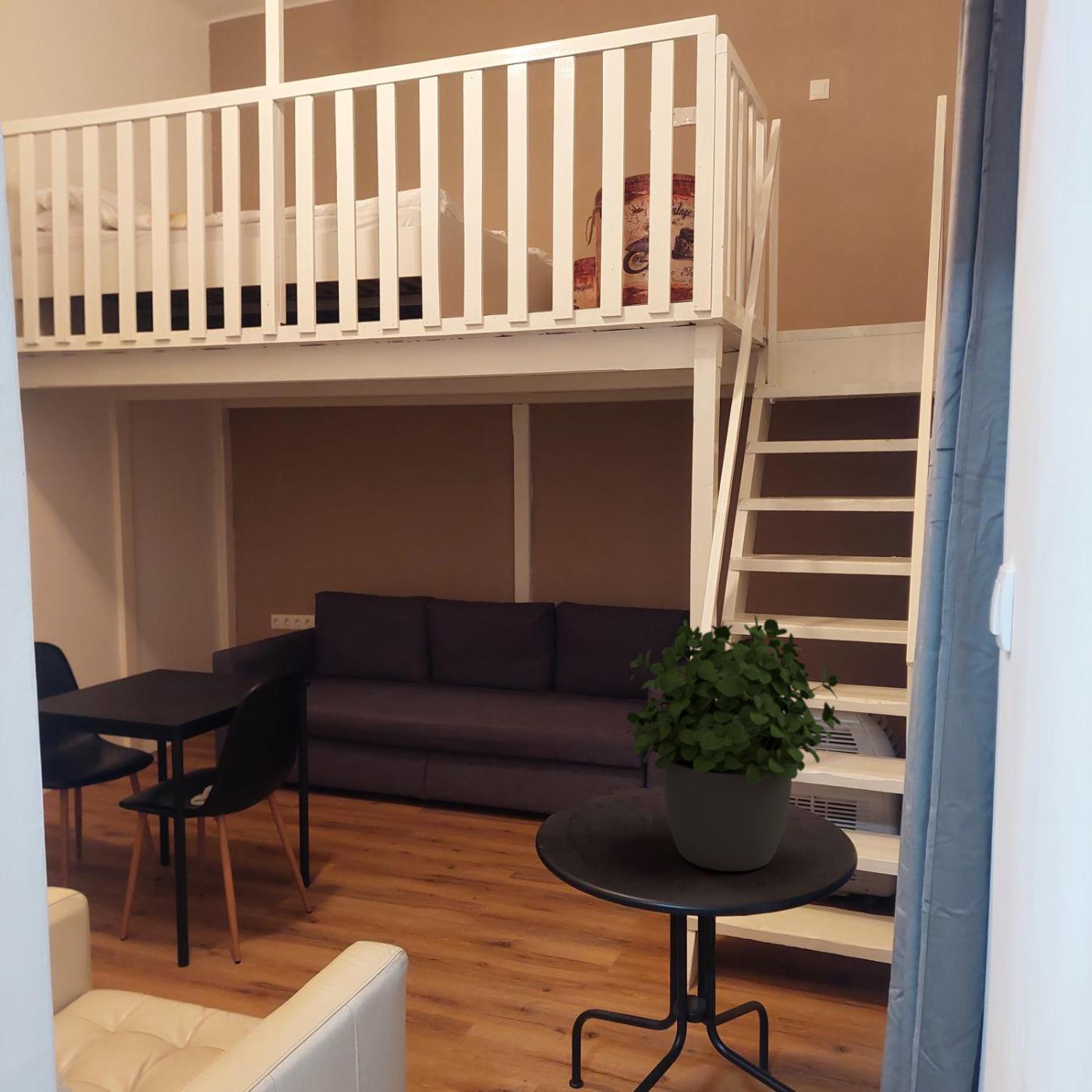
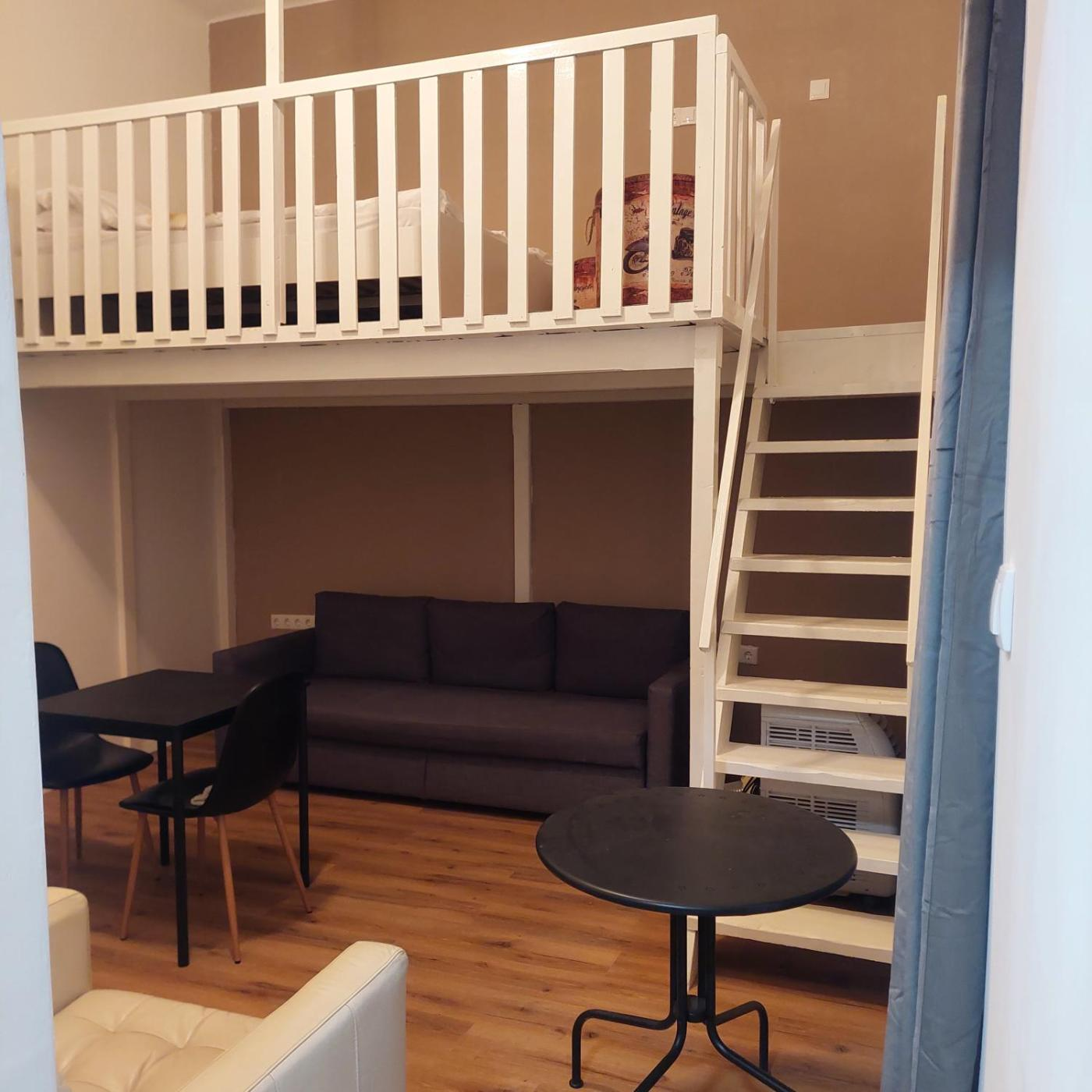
- potted plant (732, 735)
